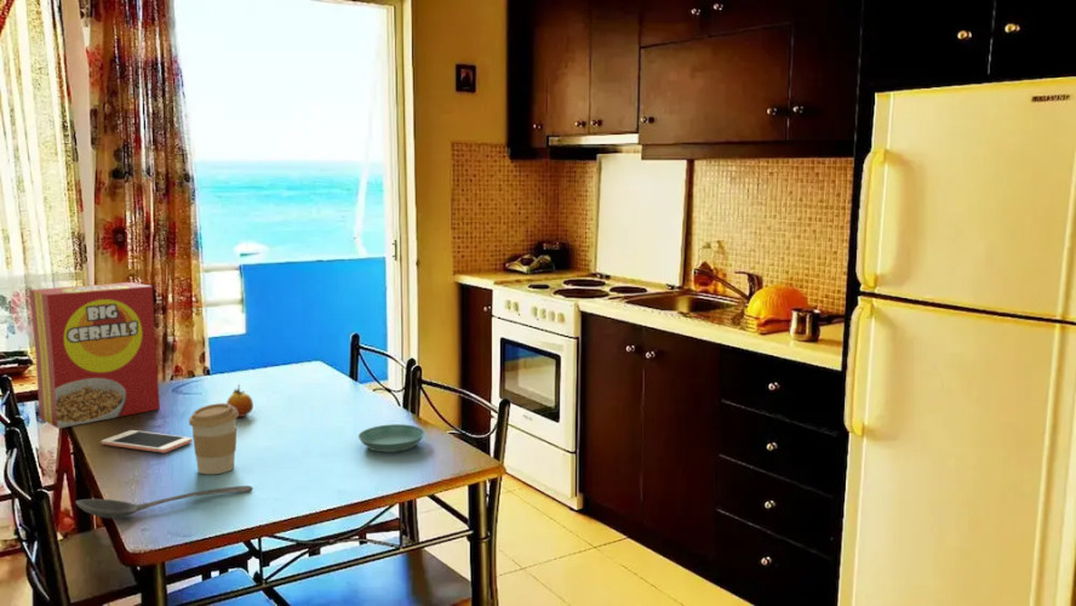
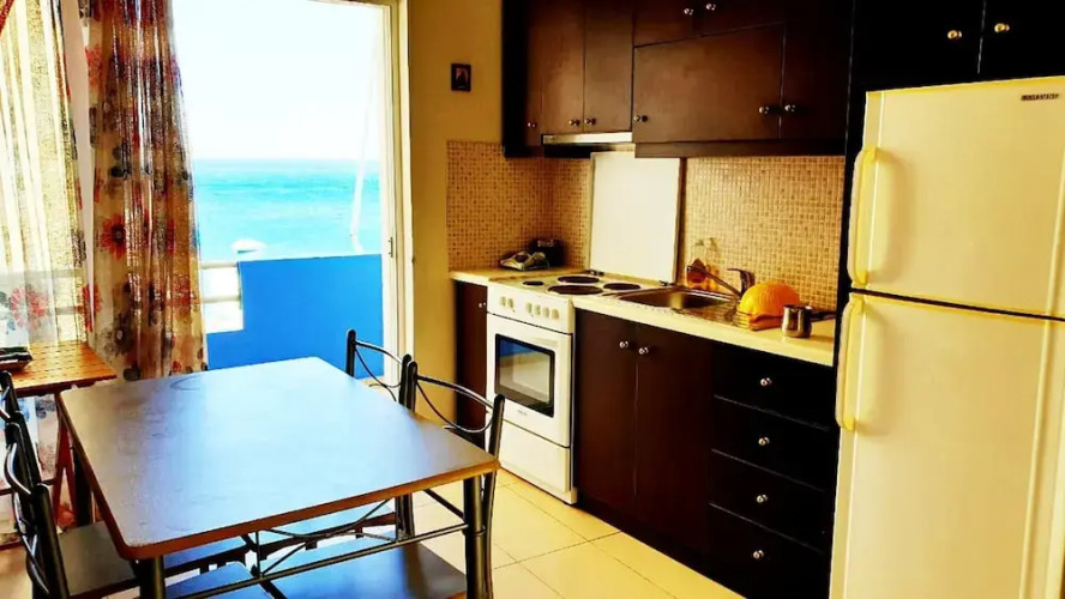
- stirrer (171, 497)
- fruit (237, 398)
- coffee cup (214, 438)
- cereal box (96, 350)
- saucer (391, 439)
- cell phone (147, 441)
